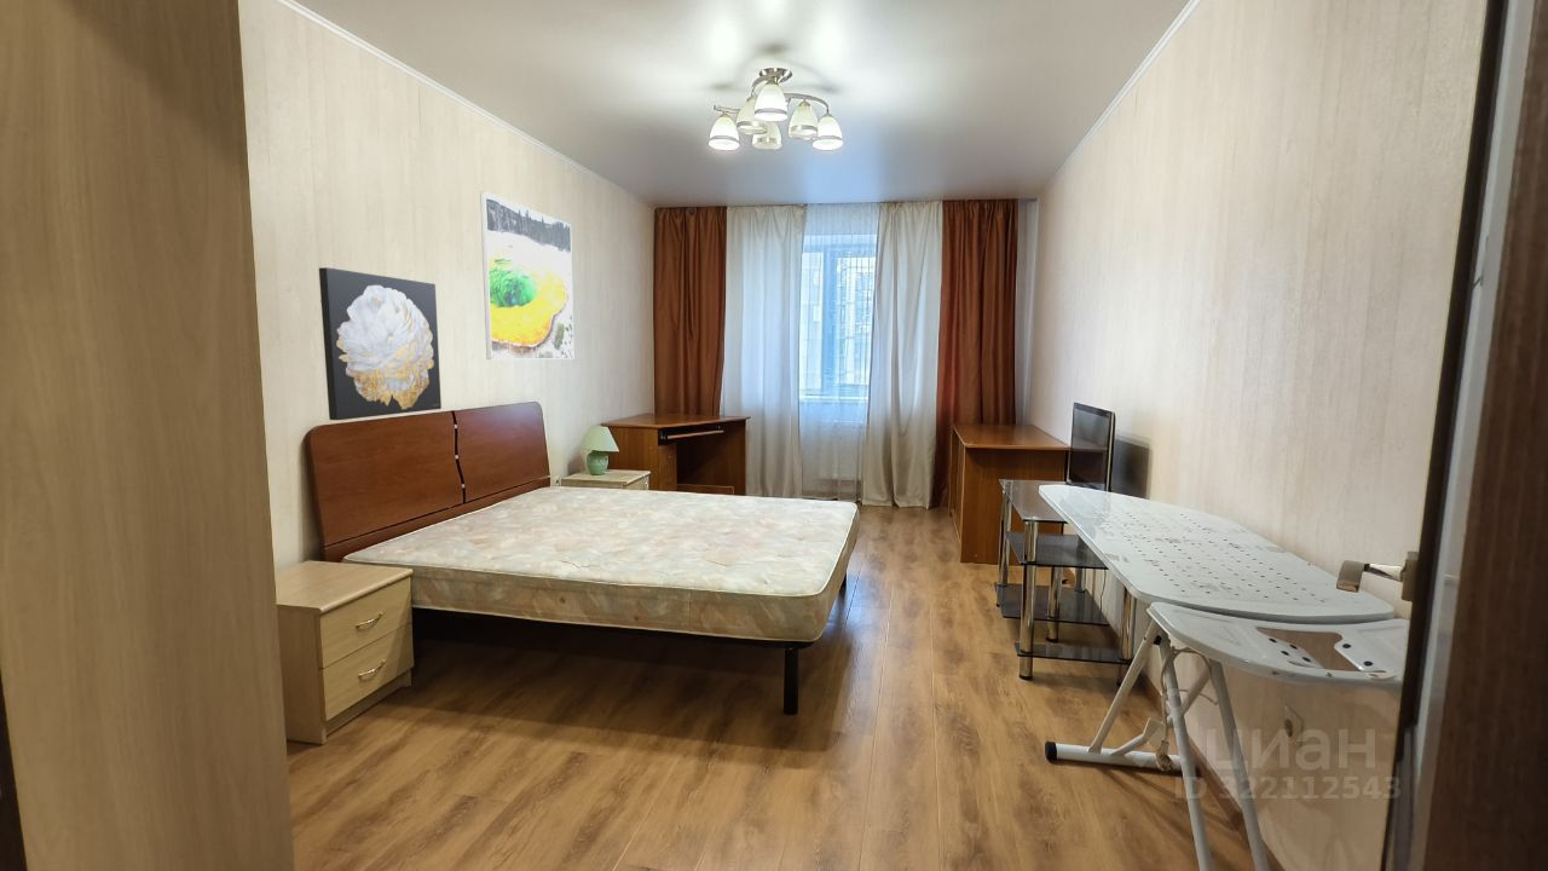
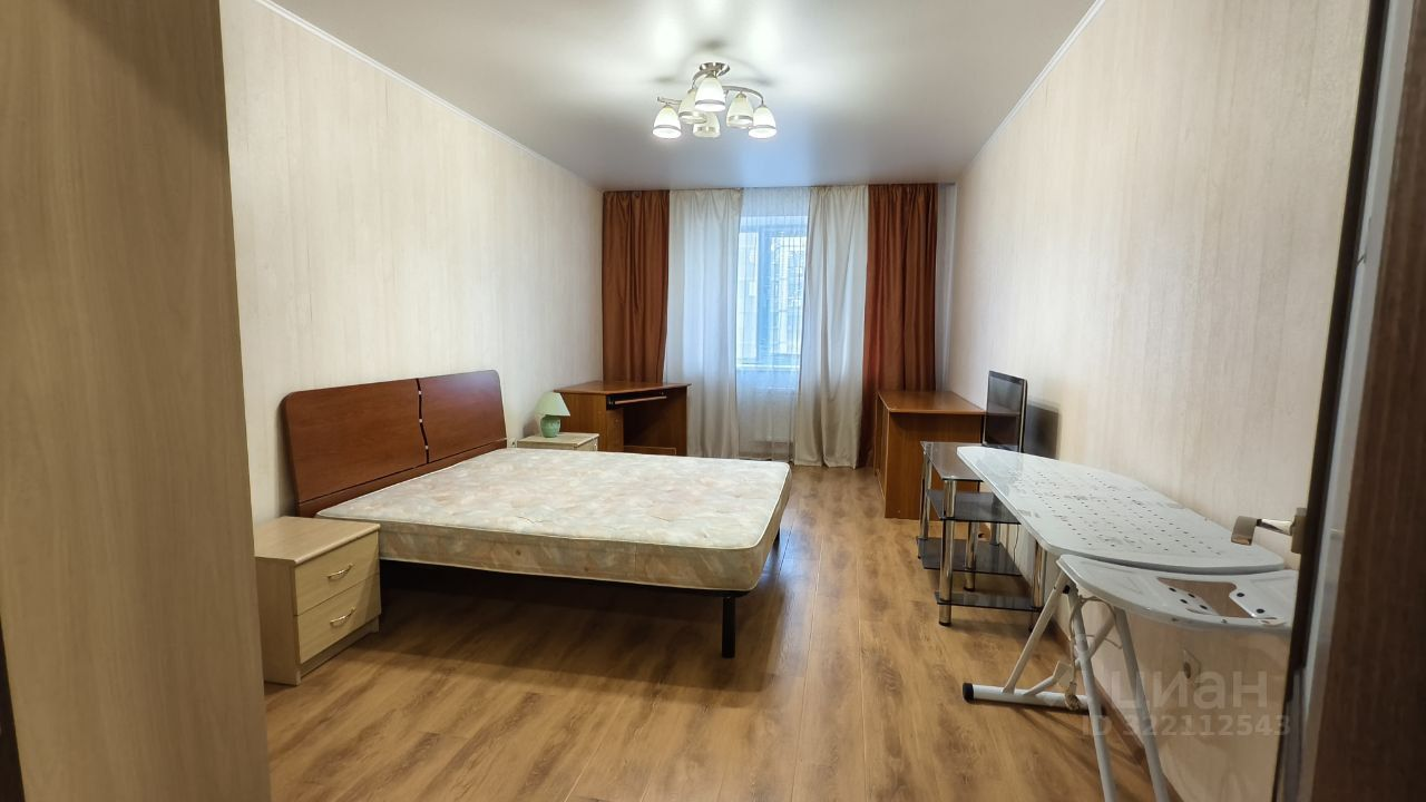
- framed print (532, 285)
- wall art (386, 346)
